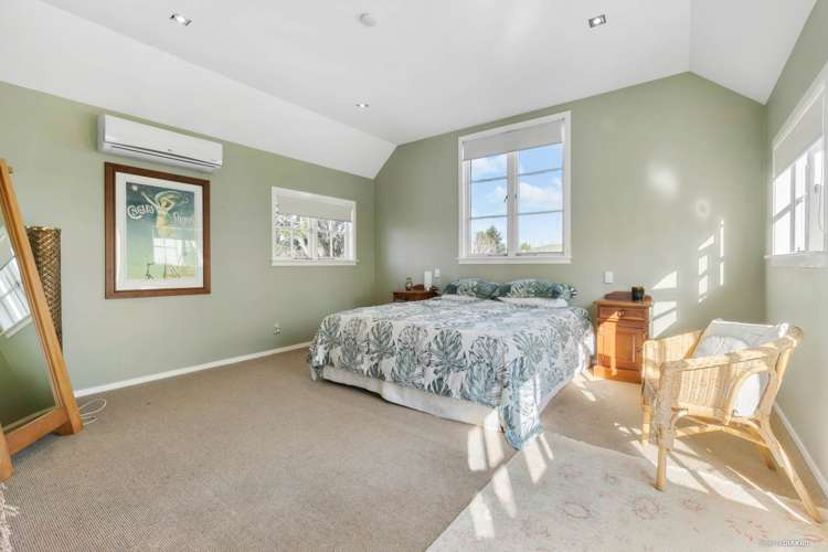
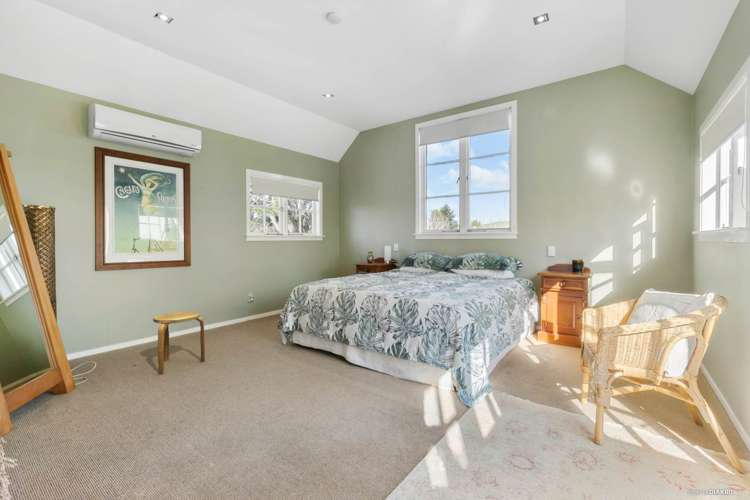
+ stool (168, 340)
